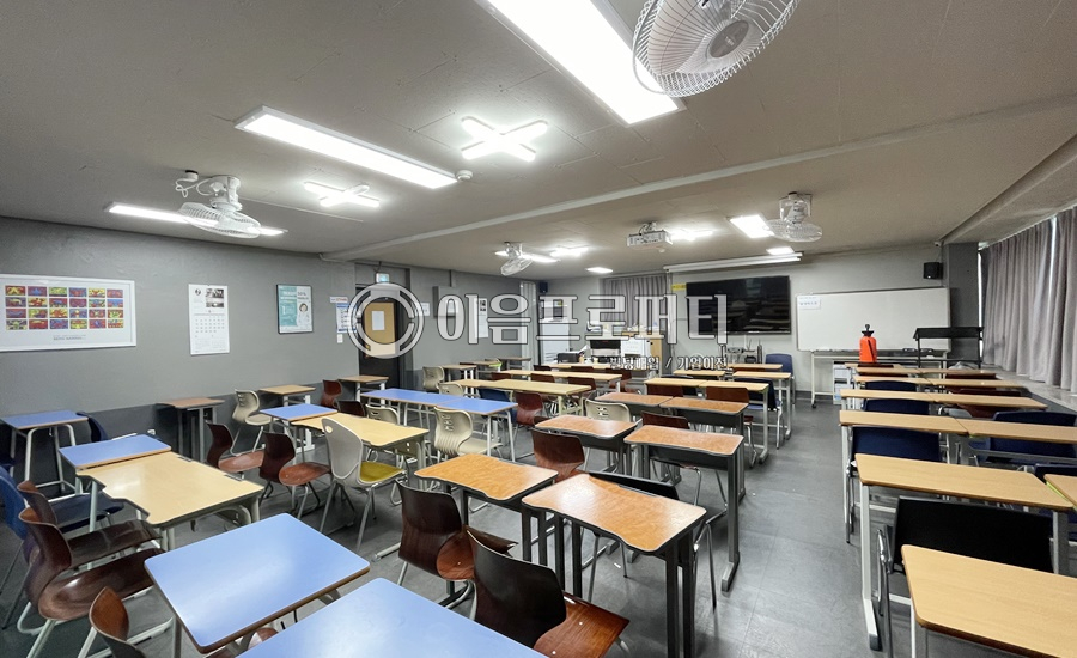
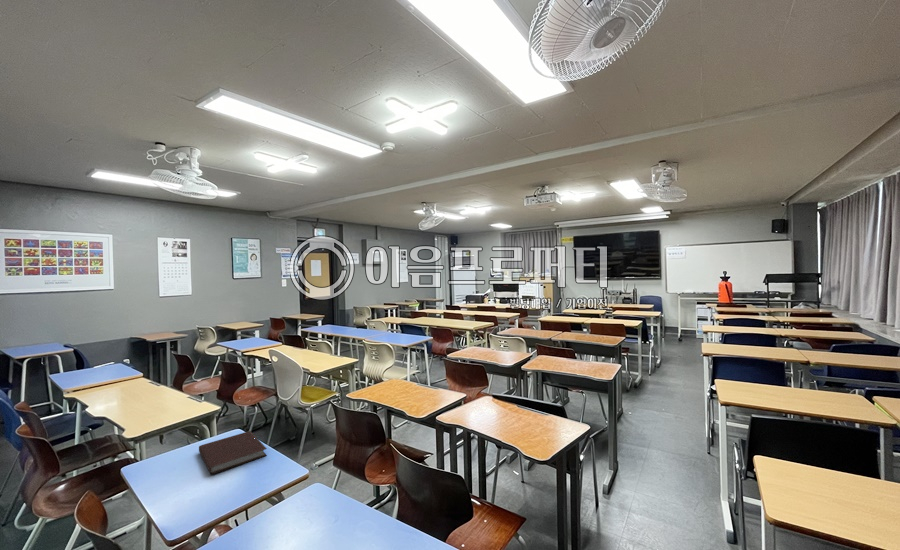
+ notebook (232, 450)
